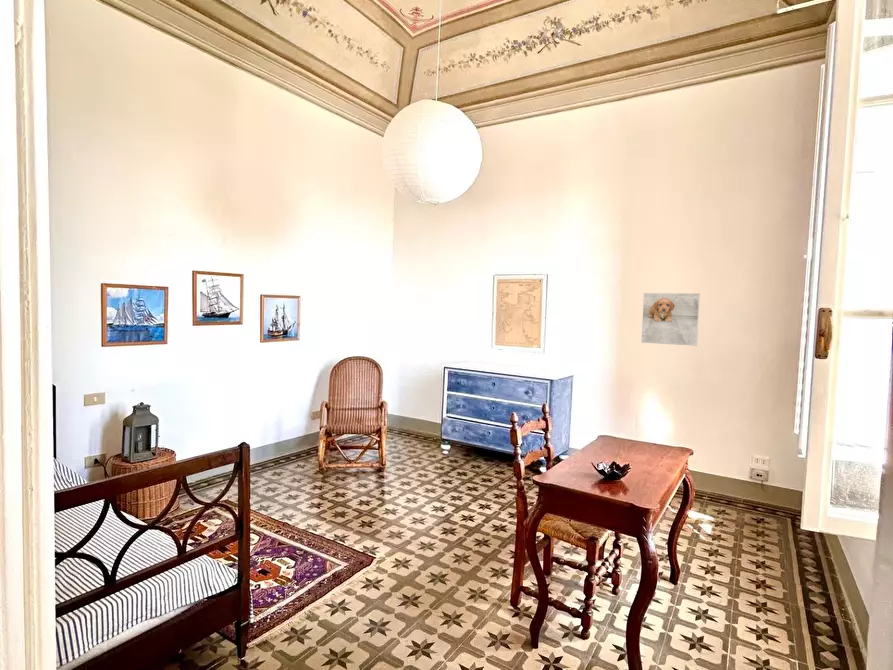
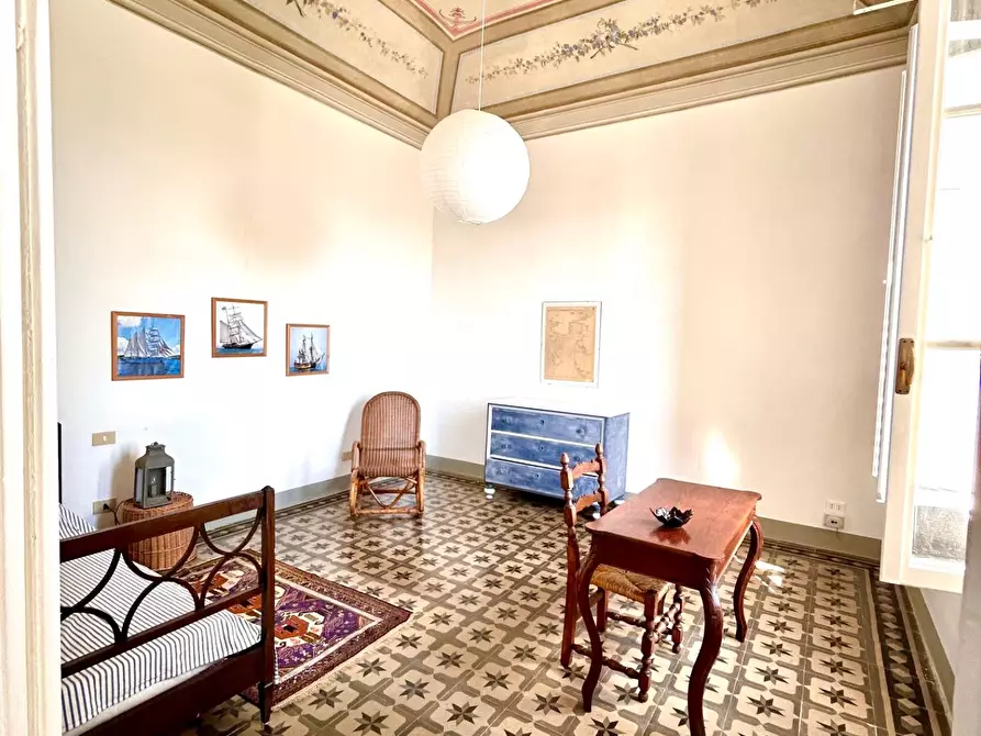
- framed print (669, 318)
